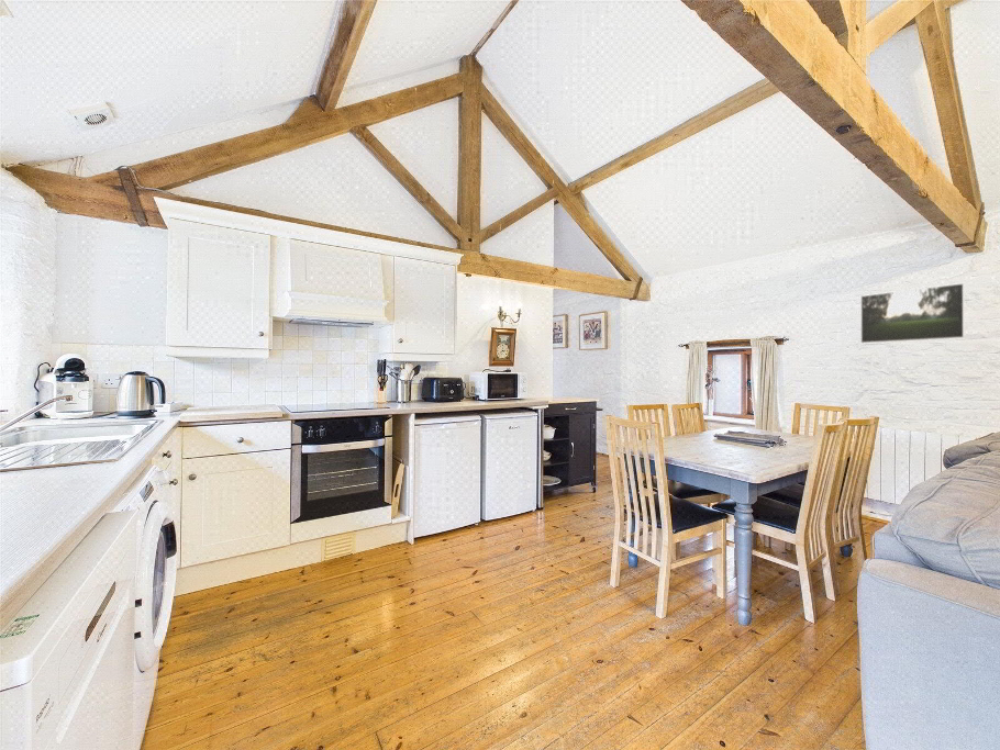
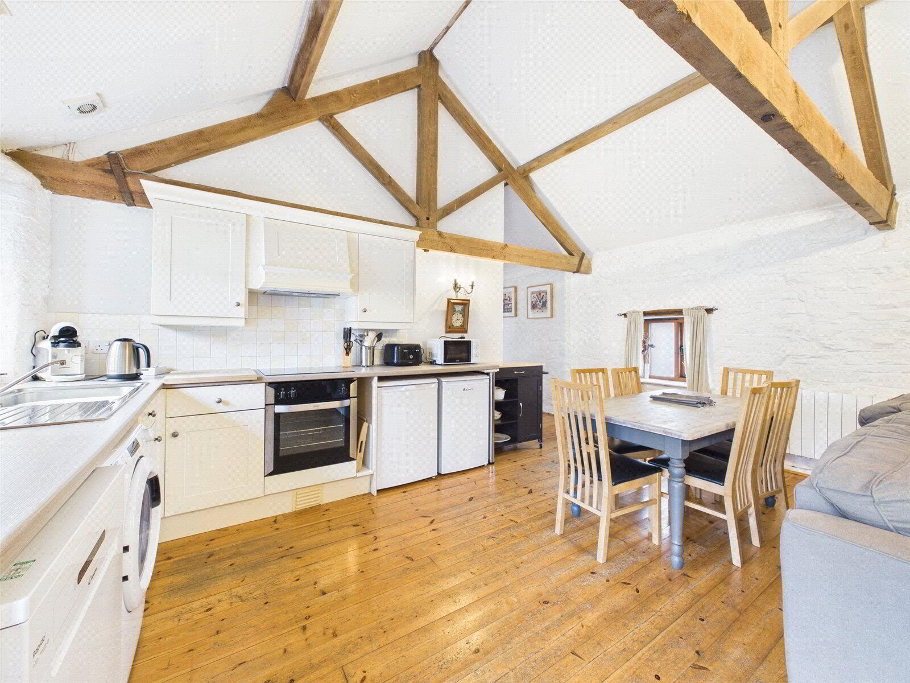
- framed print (909, 315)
